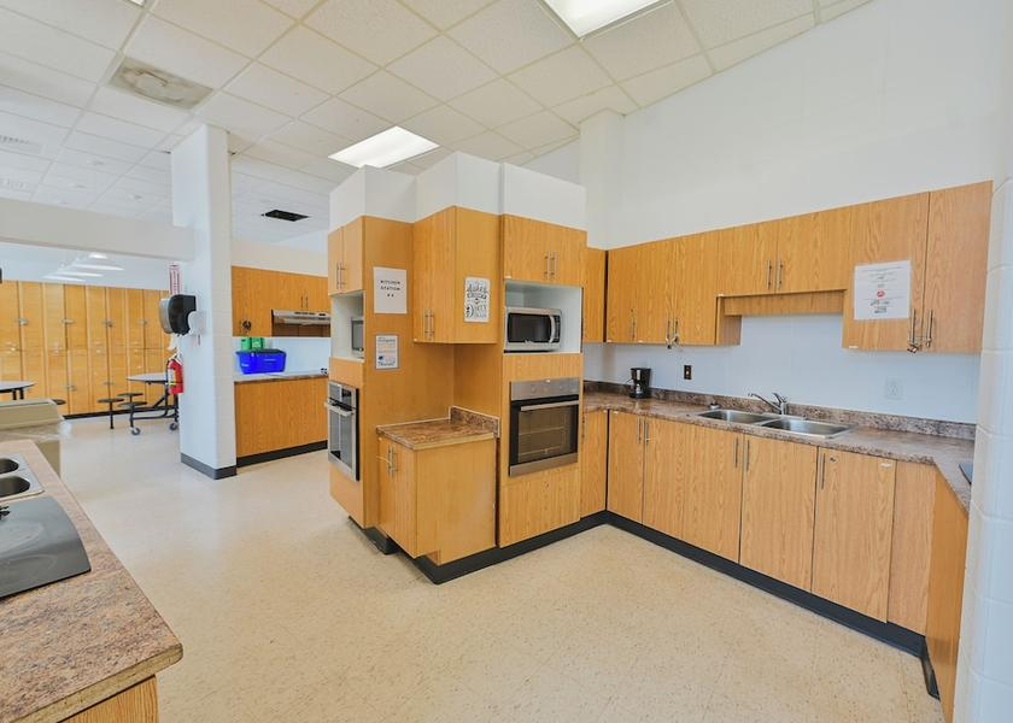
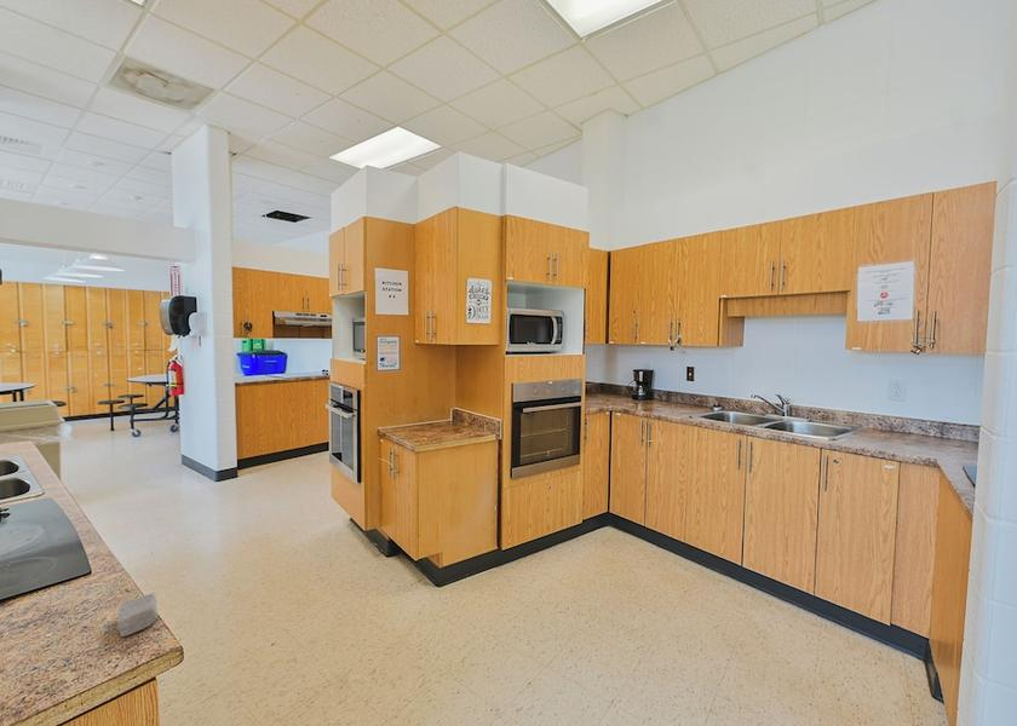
+ soap bar (138, 610)
